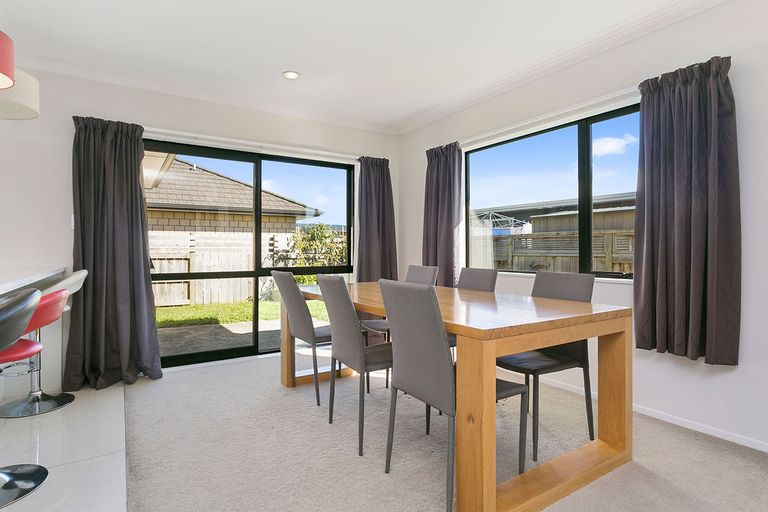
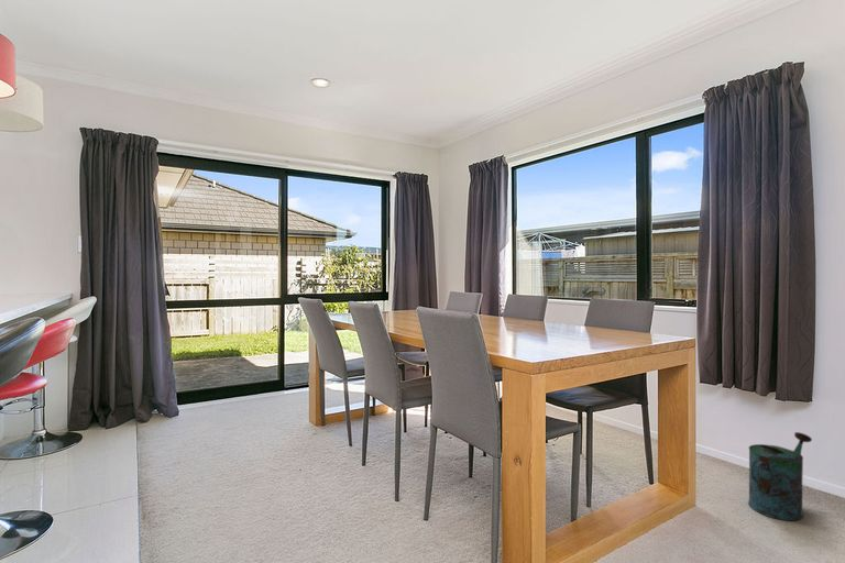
+ watering can (781, 473)
